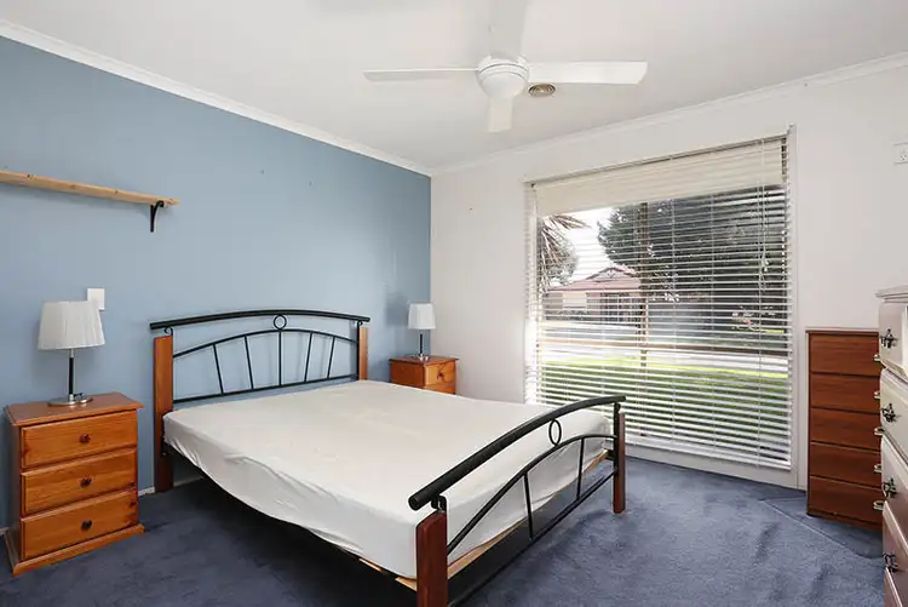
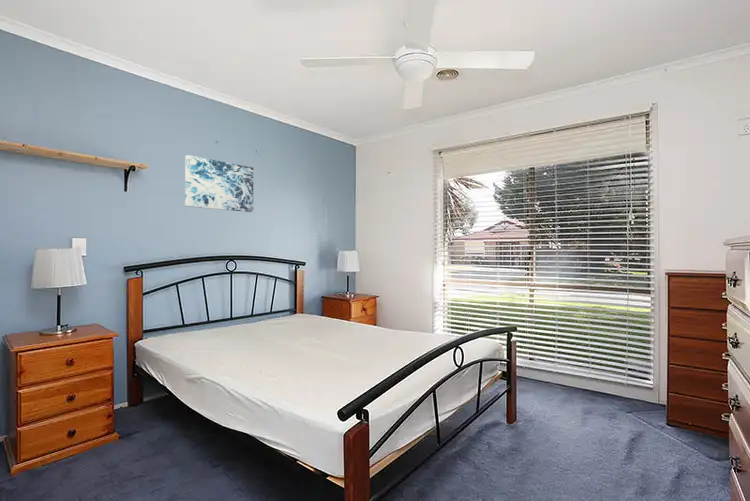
+ wall art (221, 185)
